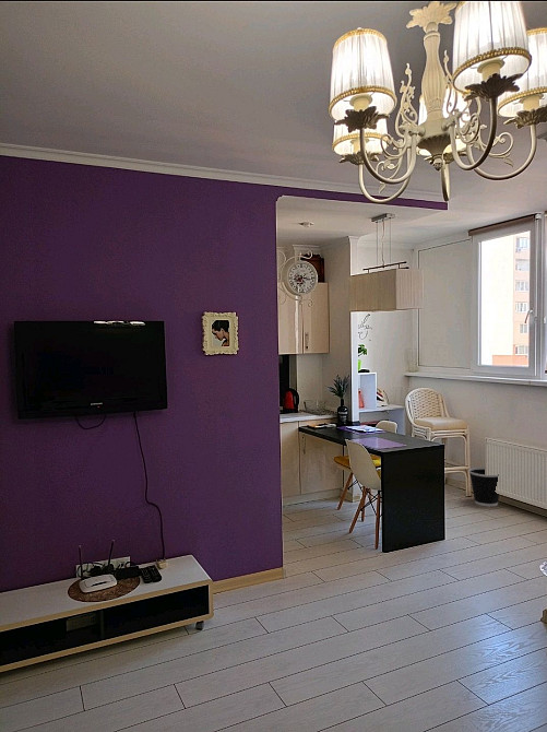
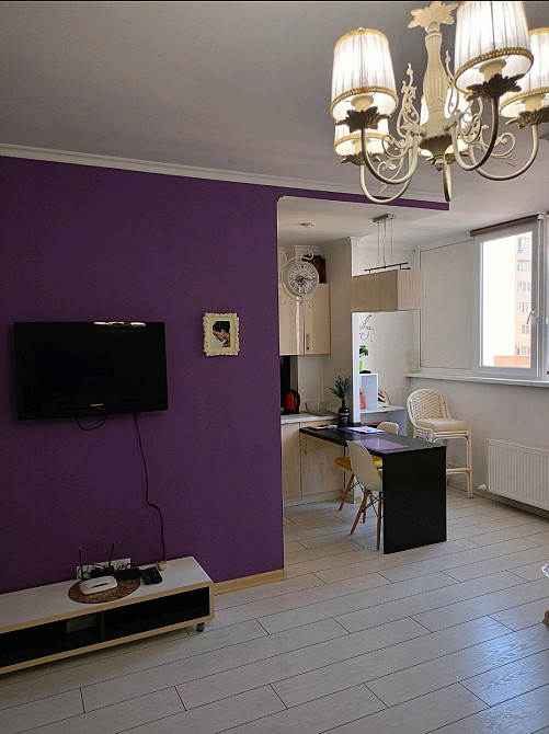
- wastebasket (486, 486)
